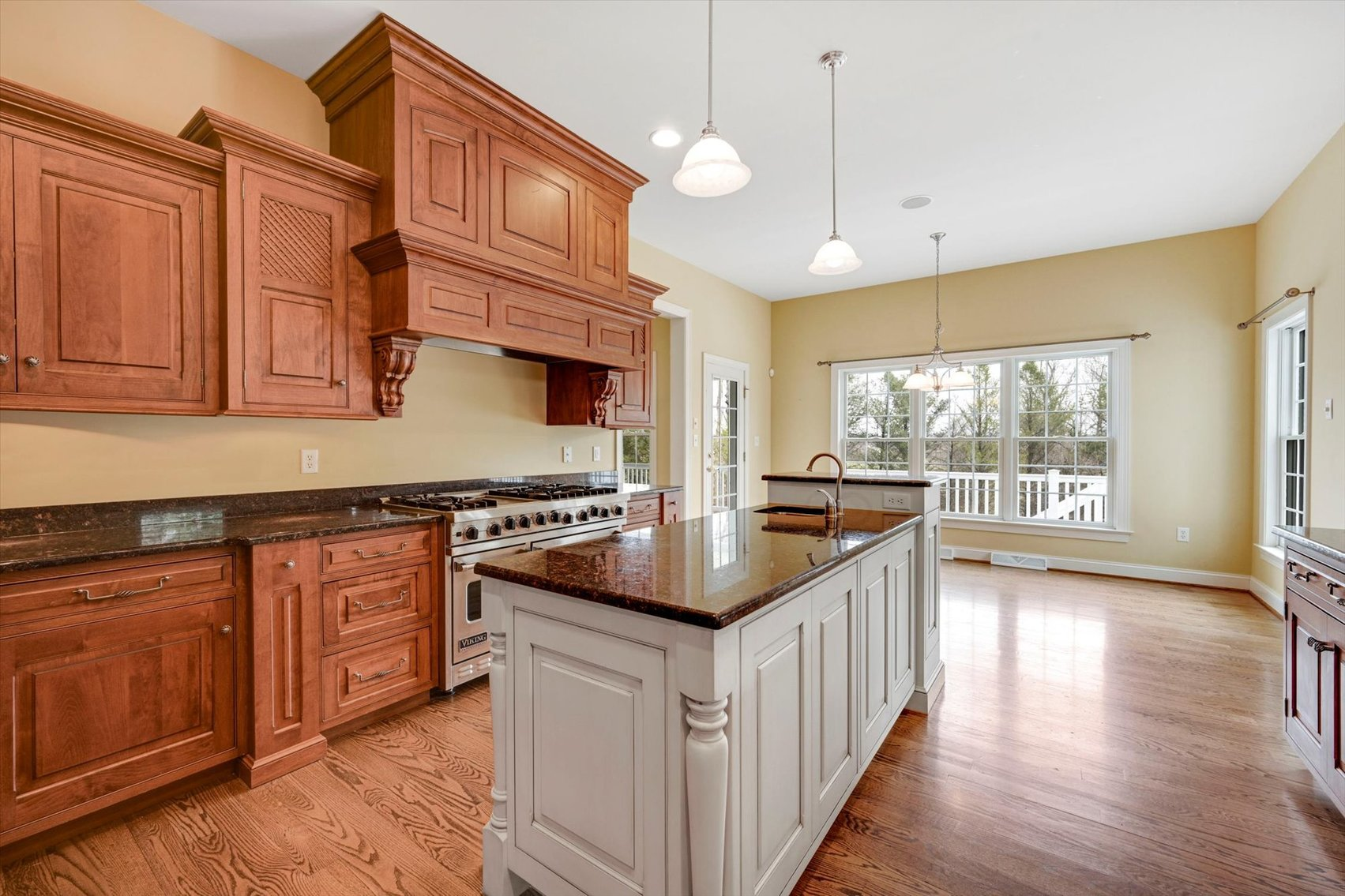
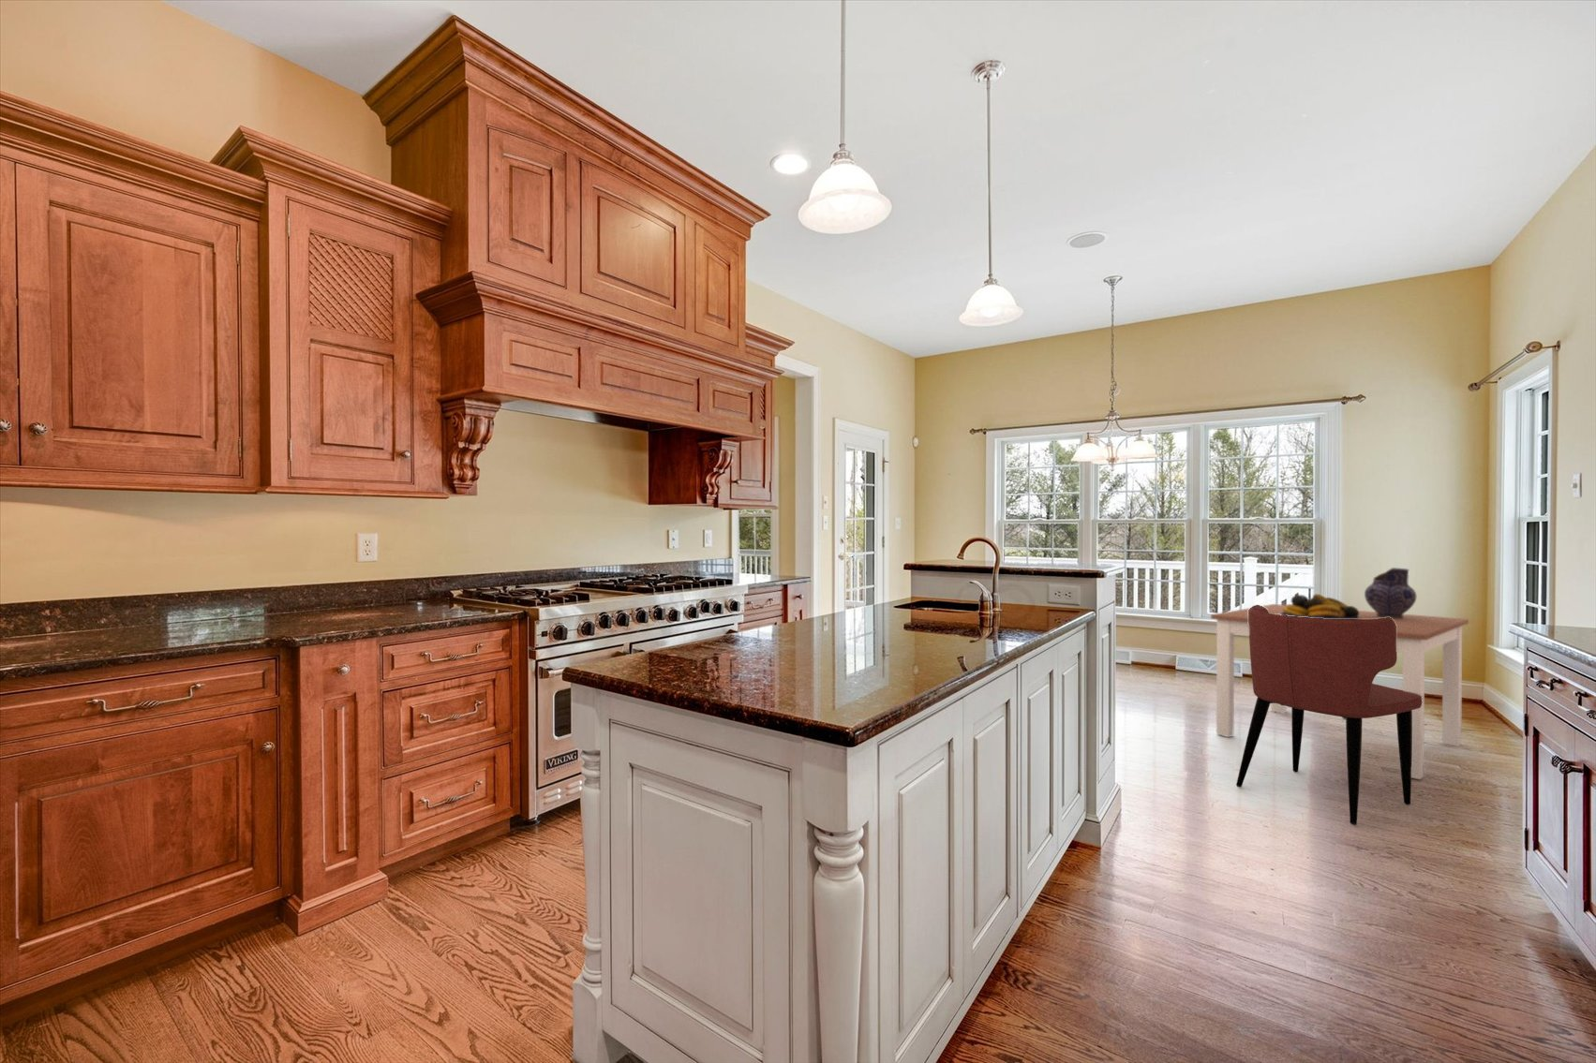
+ dining chair (1325, 701)
+ dining table (1286, 706)
+ fruit bowl (1318, 605)
+ pottery (1390, 592)
